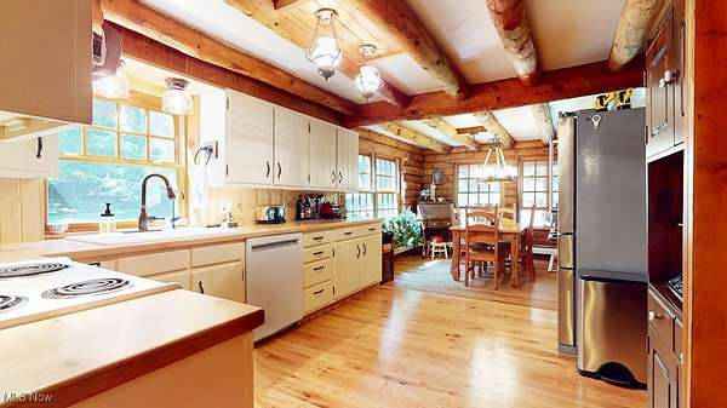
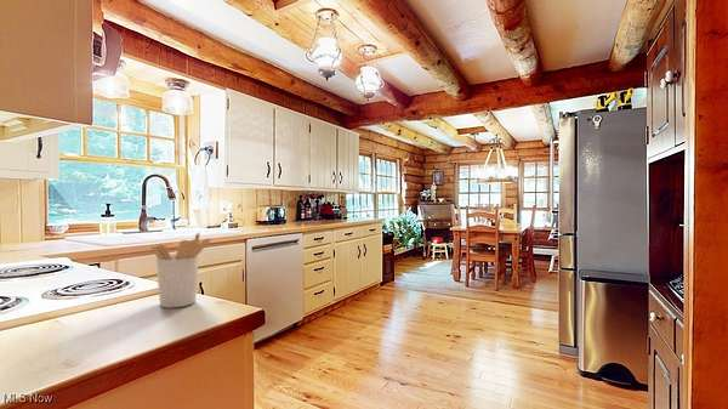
+ utensil holder (183, 269)
